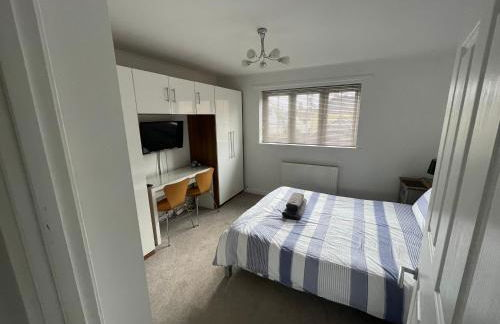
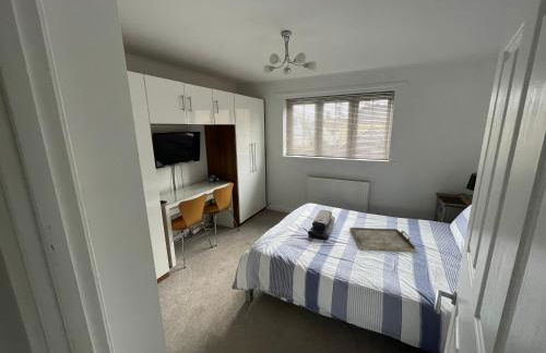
+ serving tray (379, 235)
